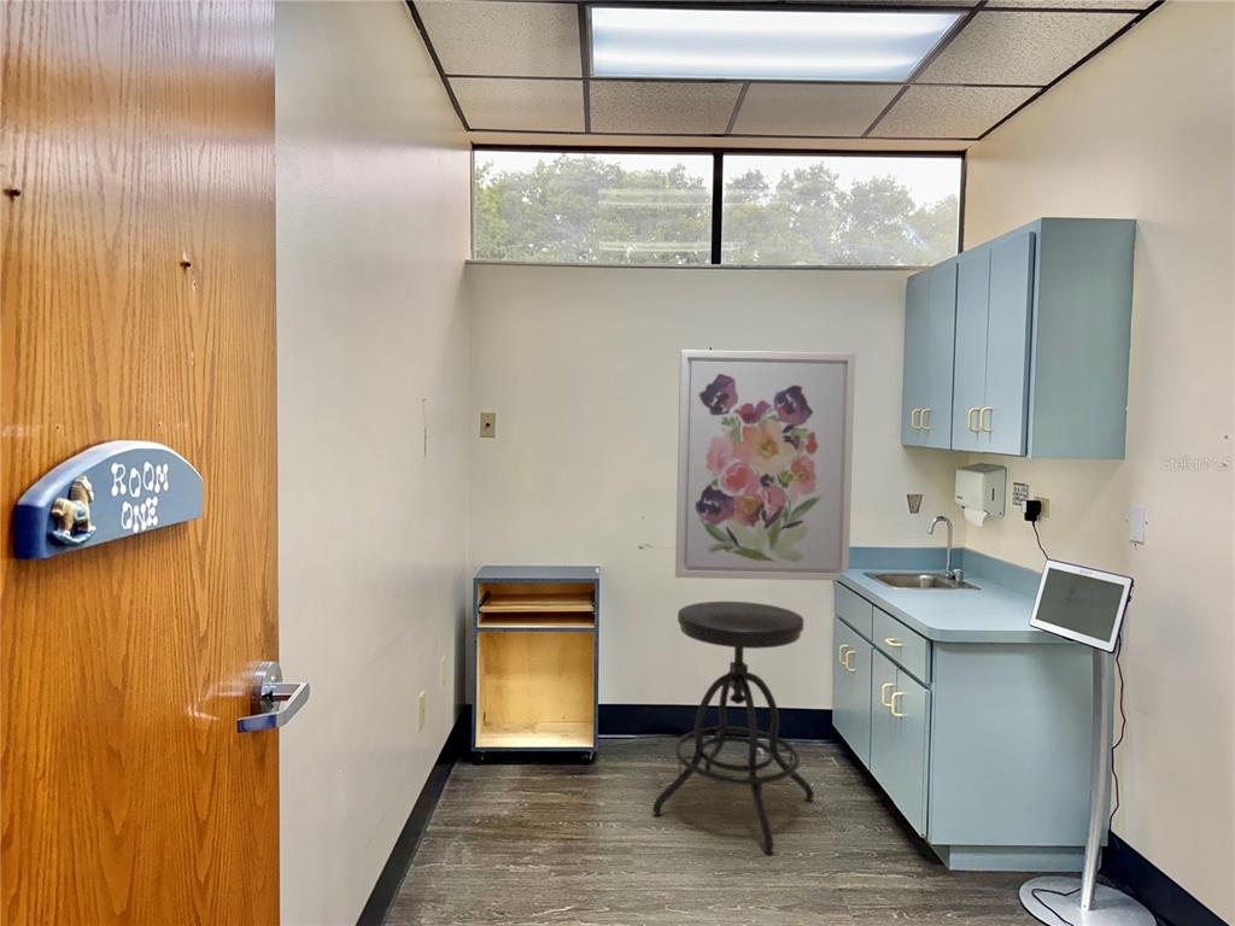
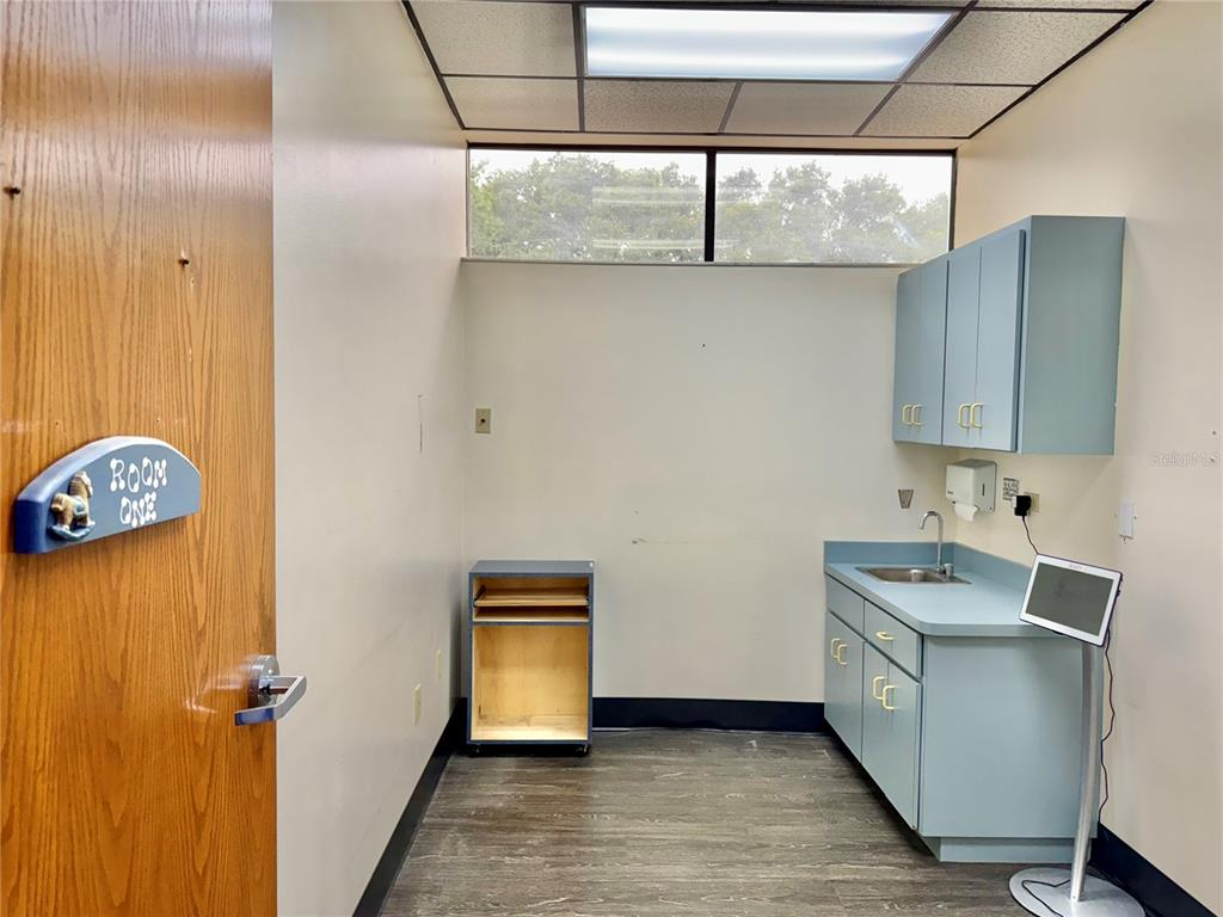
- wall art (763, 465)
- stool (737, 703)
